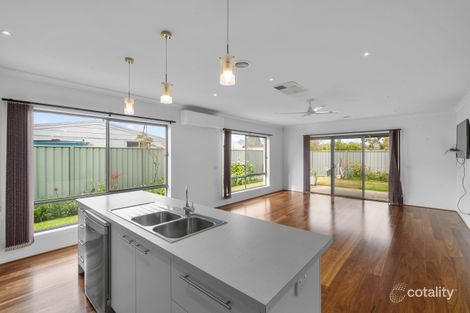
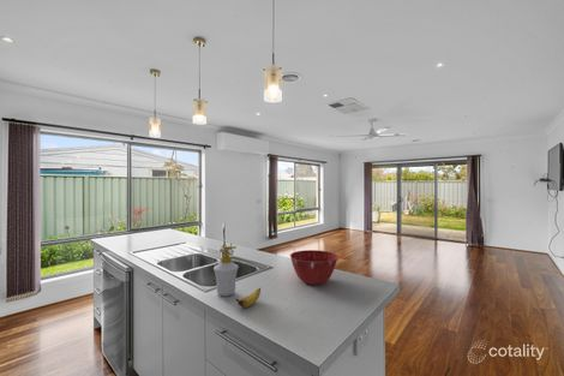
+ banana (248, 298)
+ soap bottle (226, 269)
+ mixing bowl (313, 268)
